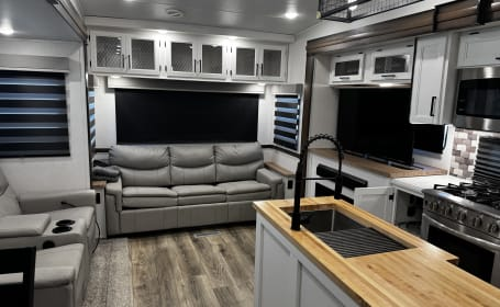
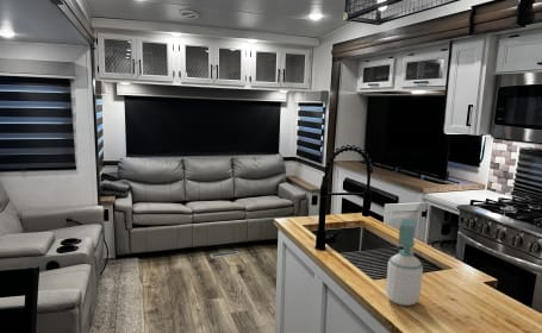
+ soap bottle (405, 260)
